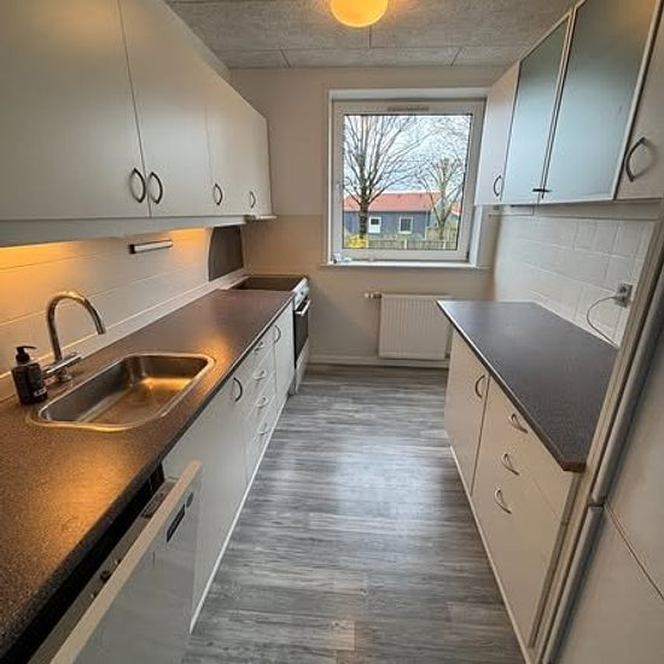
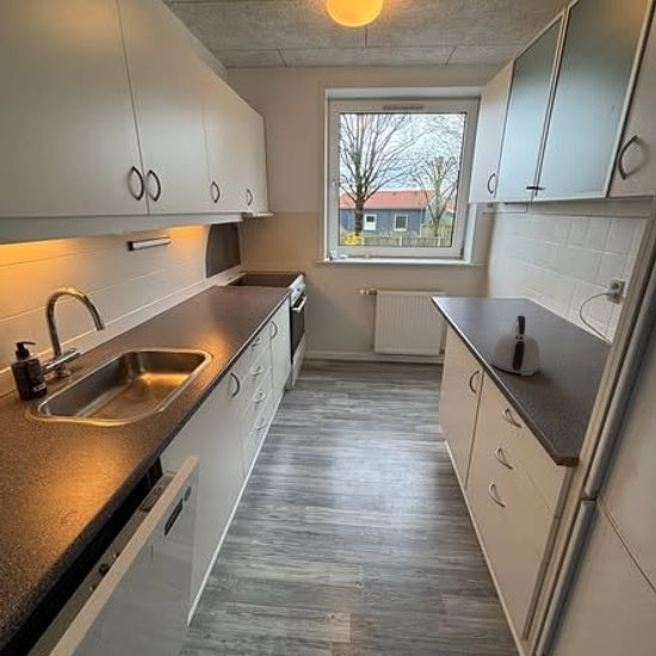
+ kettle (518, 341)
